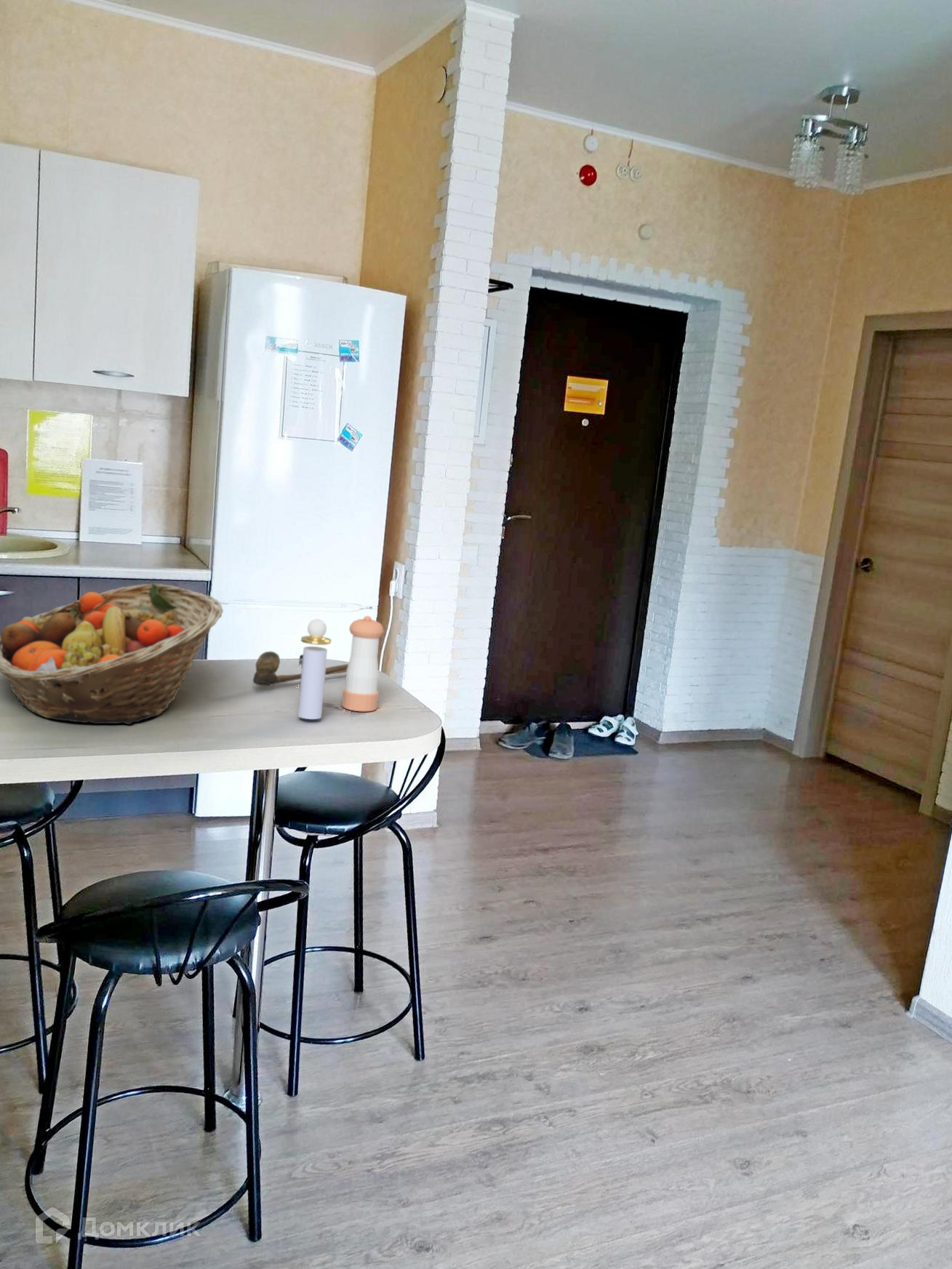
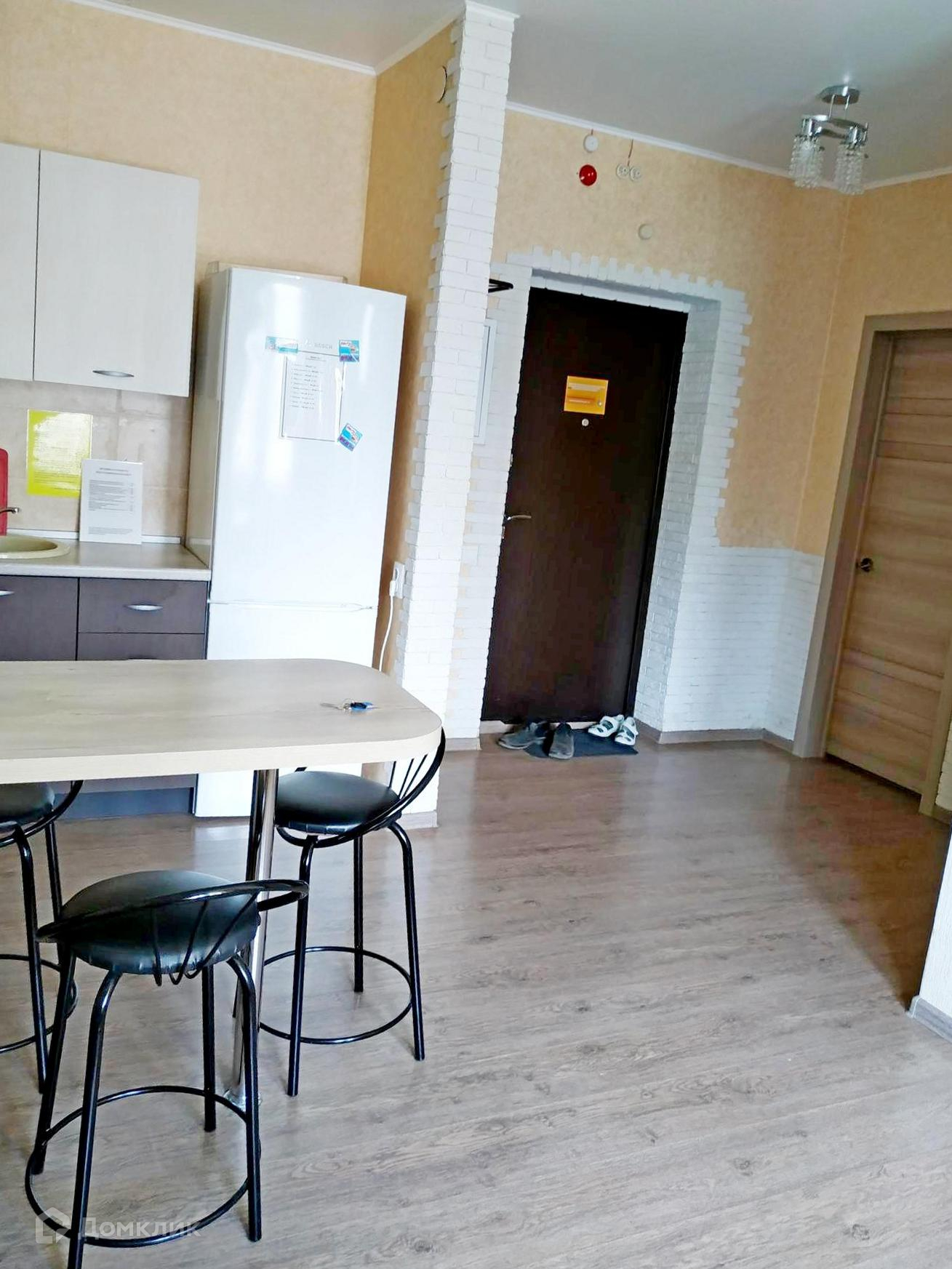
- fruit basket (107, 646)
- pepper shaker (363, 662)
- spoon (300, 673)
- perfume bottle (313, 670)
